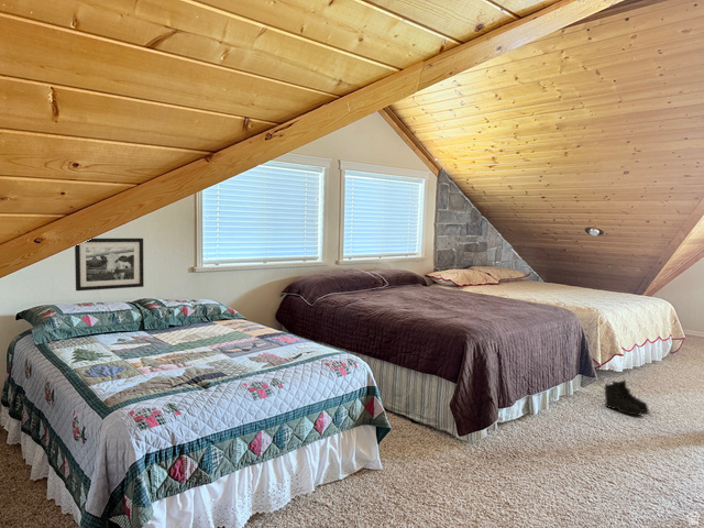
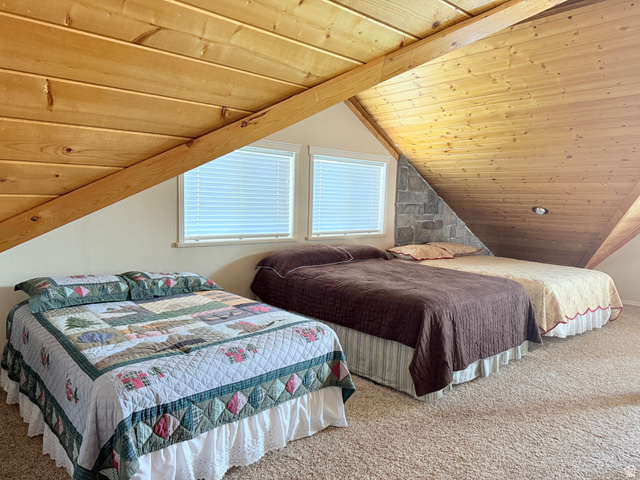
- picture frame (110, 263)
- boots (626, 396)
